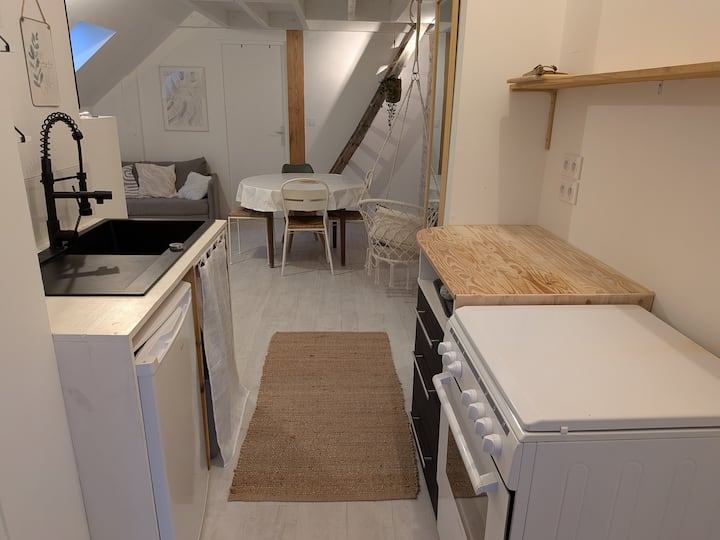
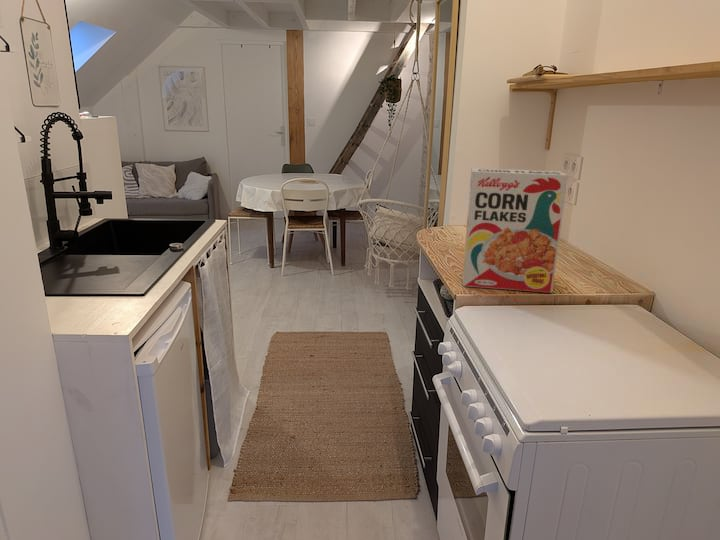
+ cereal box (511, 229)
